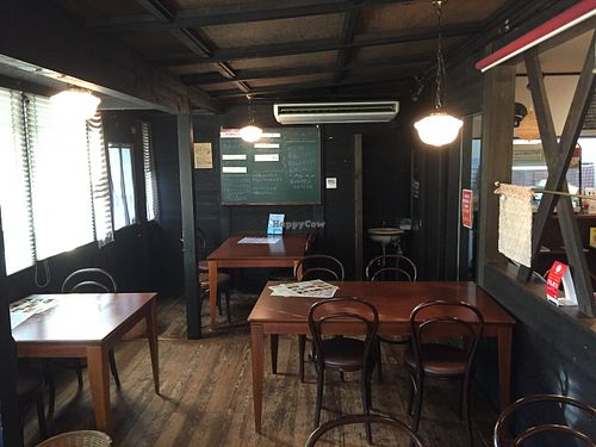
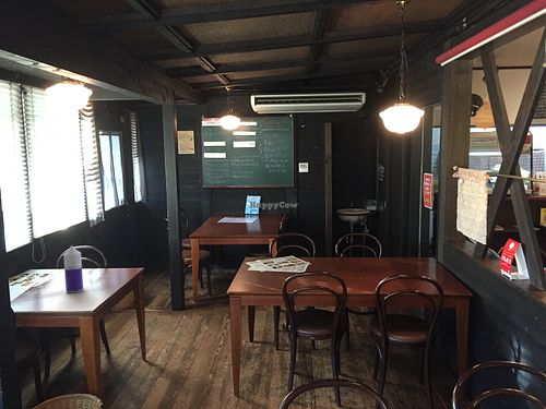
+ bottle (73, 267)
